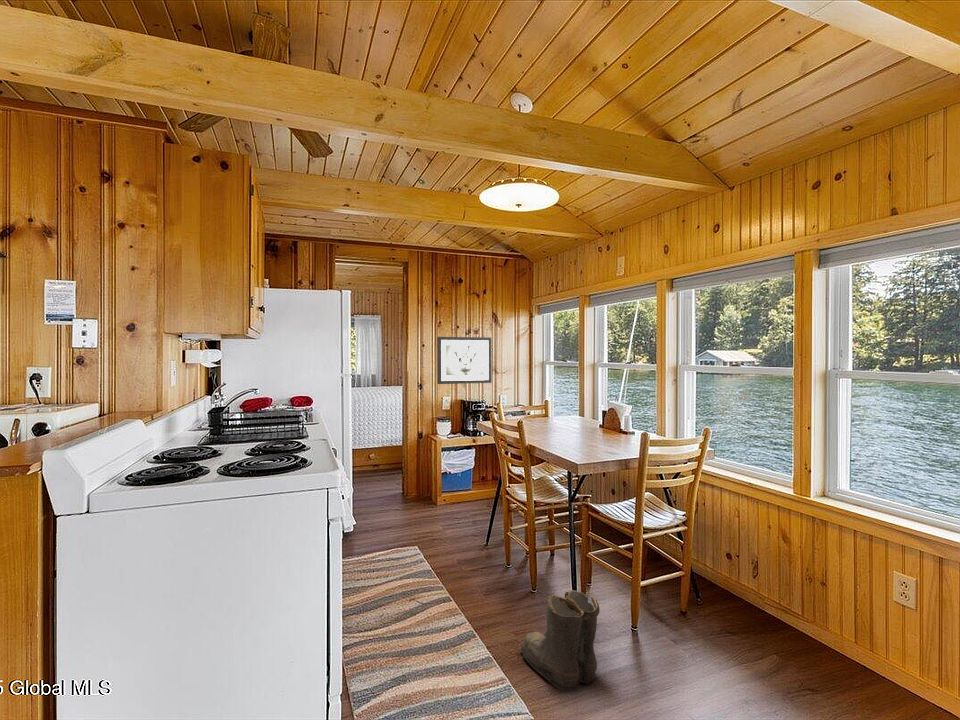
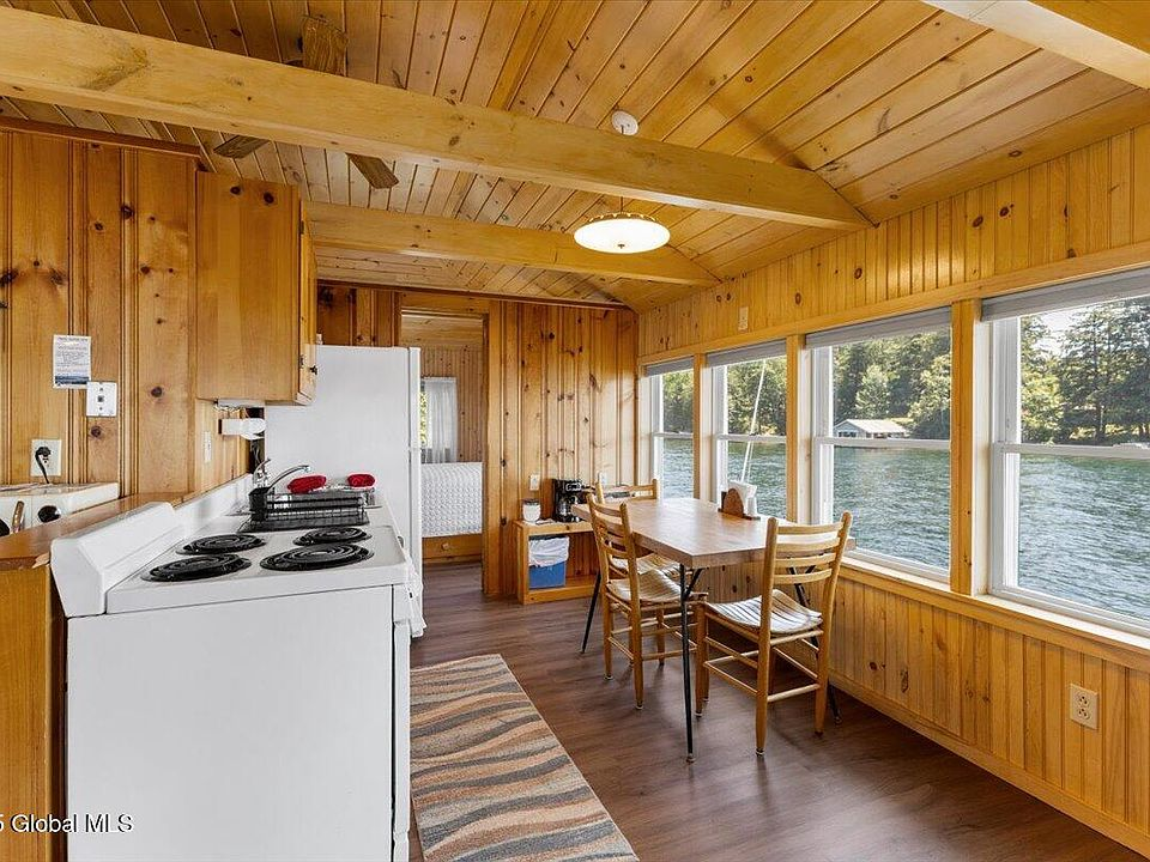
- wall art (464, 360)
- boots (560, 628)
